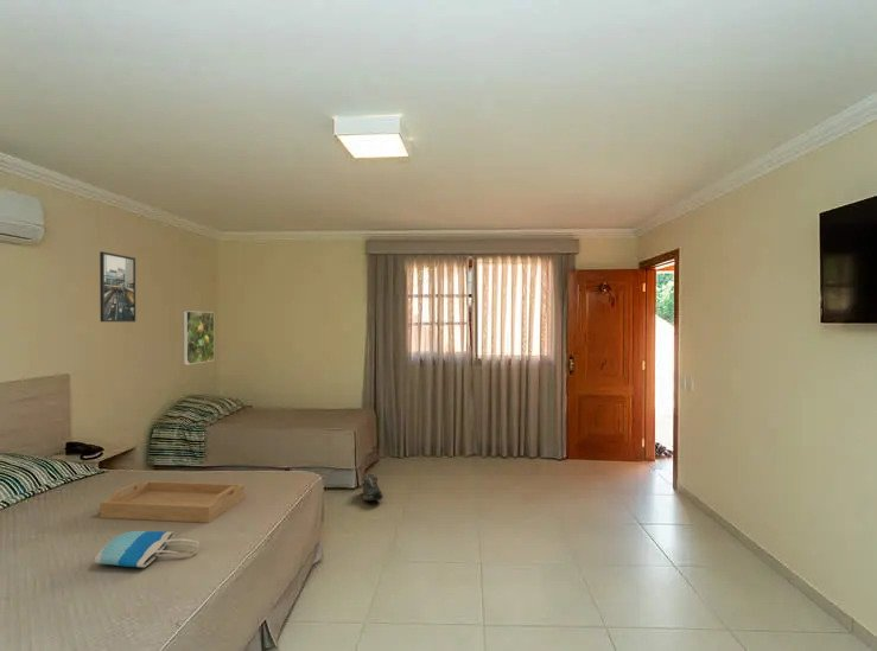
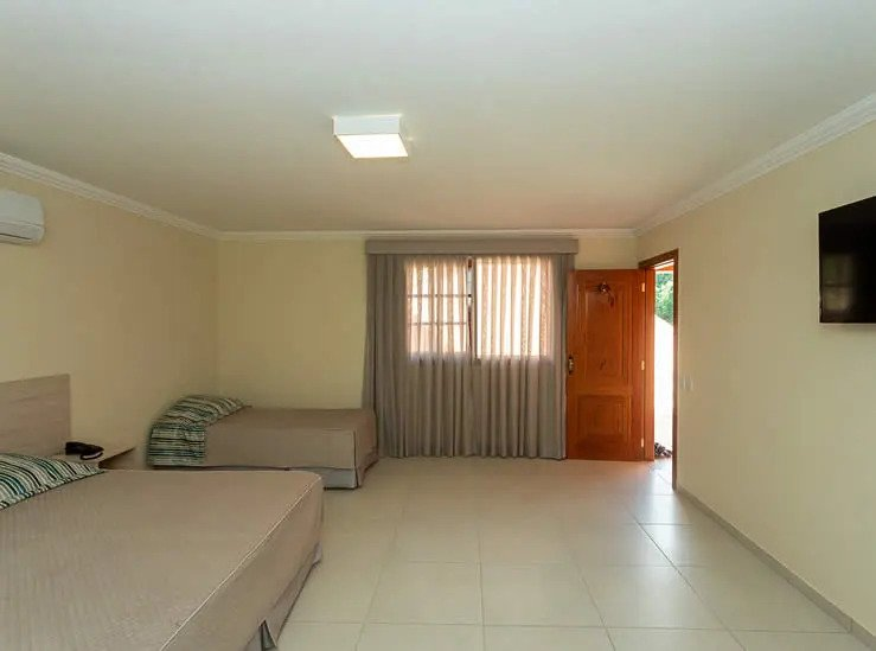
- shoe (371, 487)
- tote bag (152, 547)
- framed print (119, 288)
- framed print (199, 337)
- serving tray (176, 497)
